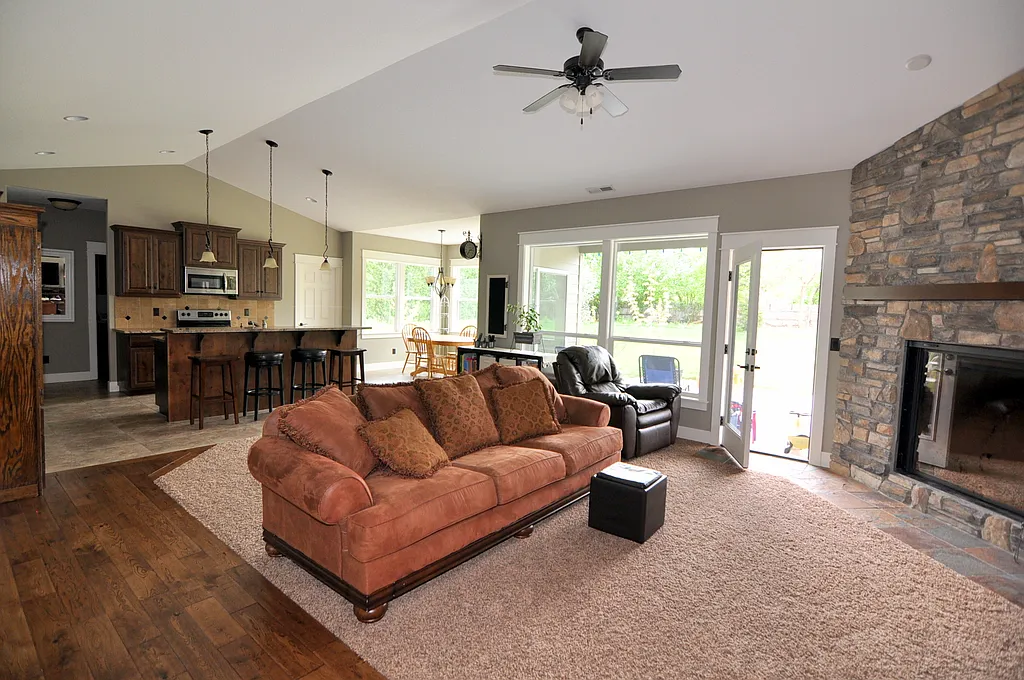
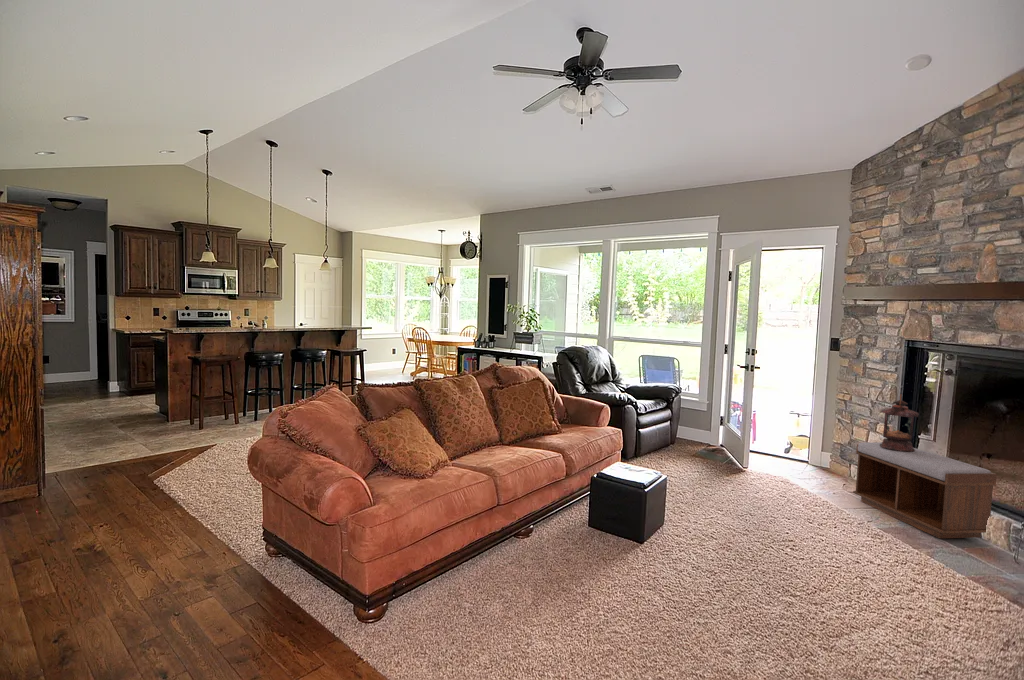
+ candle lantern (899, 415)
+ bench (917, 486)
